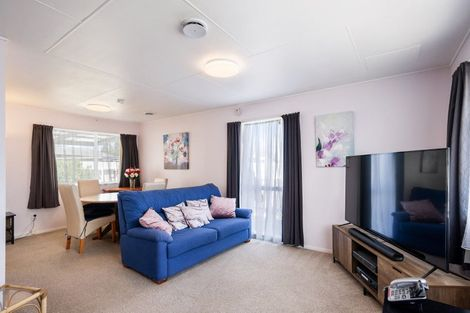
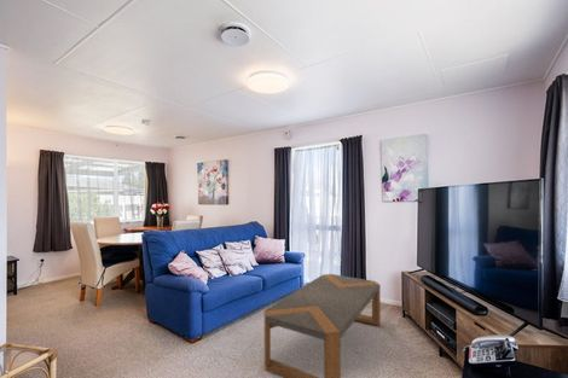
+ coffee table (329, 319)
